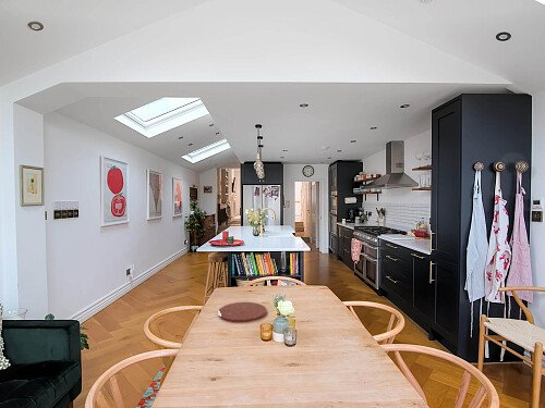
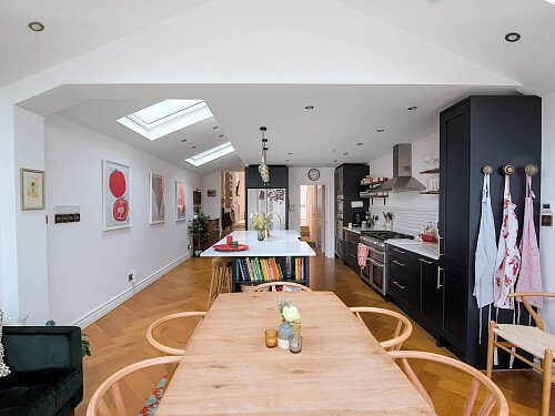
- plate (242, 311)
